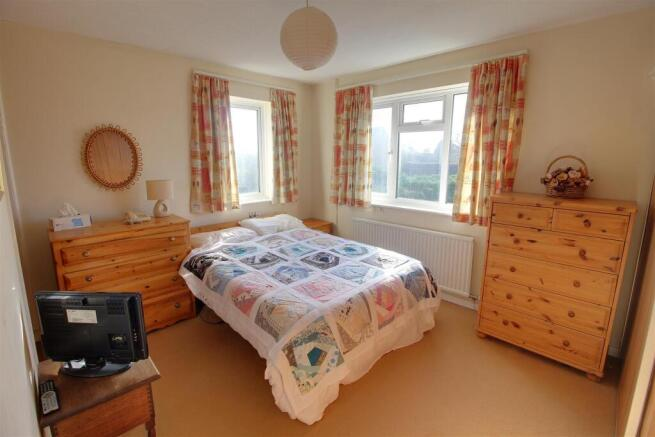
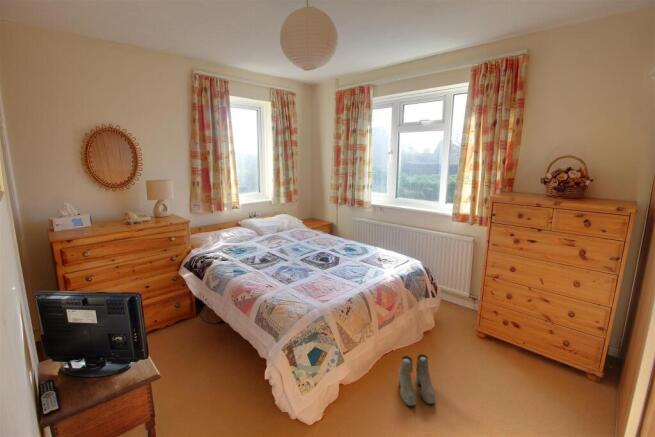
+ boots (416, 377)
